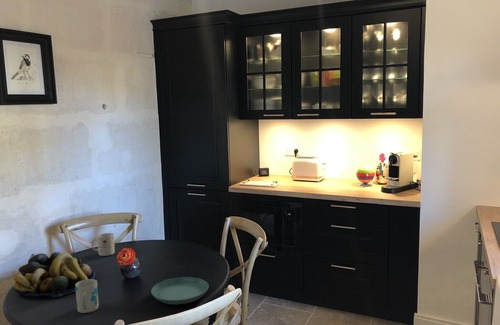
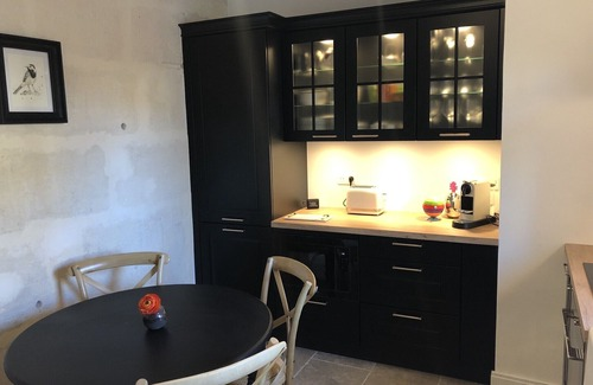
- saucer (180, 291)
- fruit bowl (55, 268)
- mug (102, 244)
- mug (86, 297)
